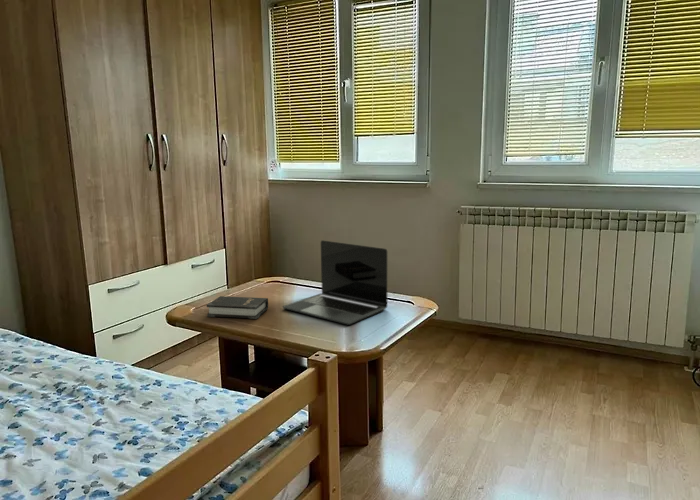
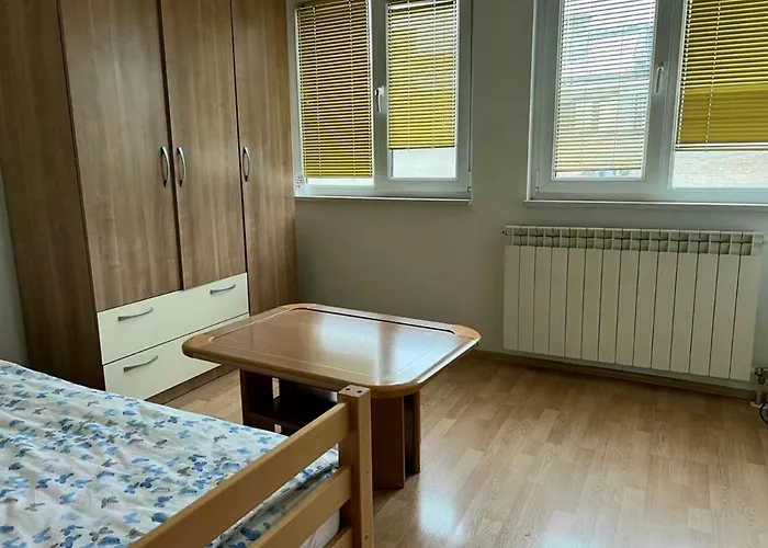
- hardback book (238, 306)
- laptop (333, 279)
